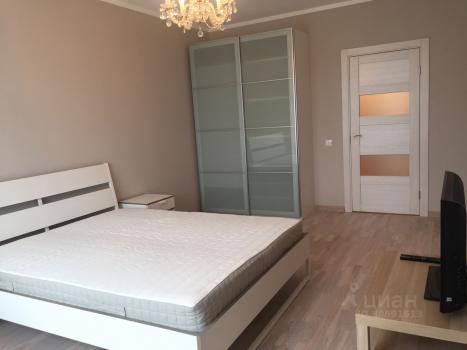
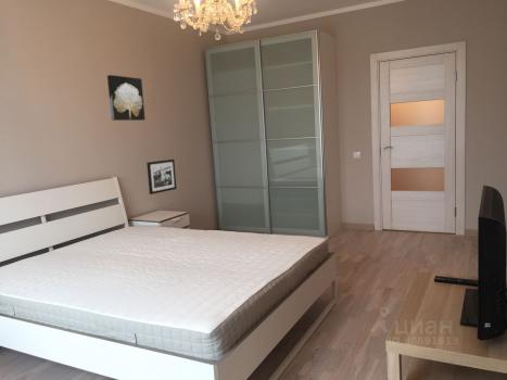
+ wall art (126, 99)
+ picture frame (162, 176)
